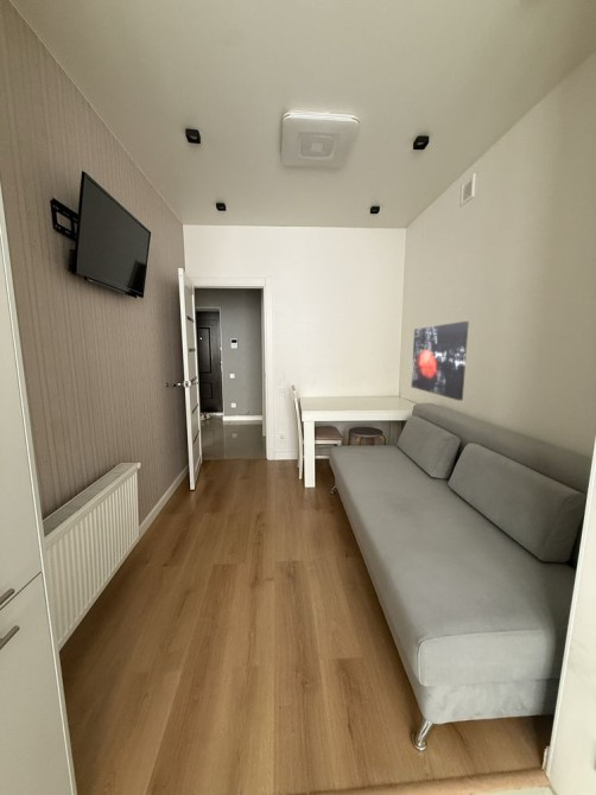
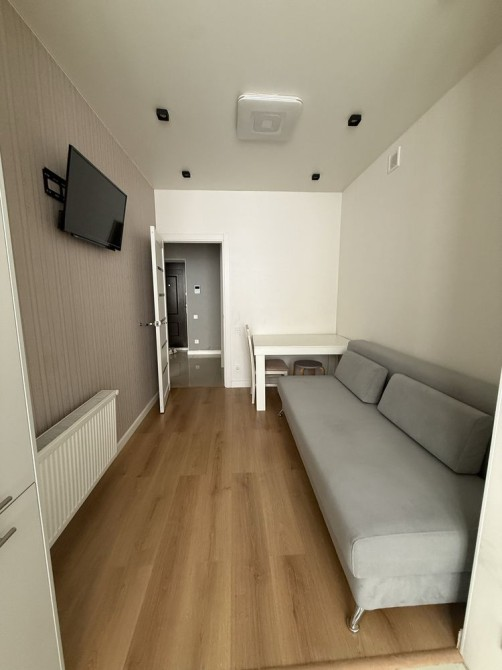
- wall art (435, 360)
